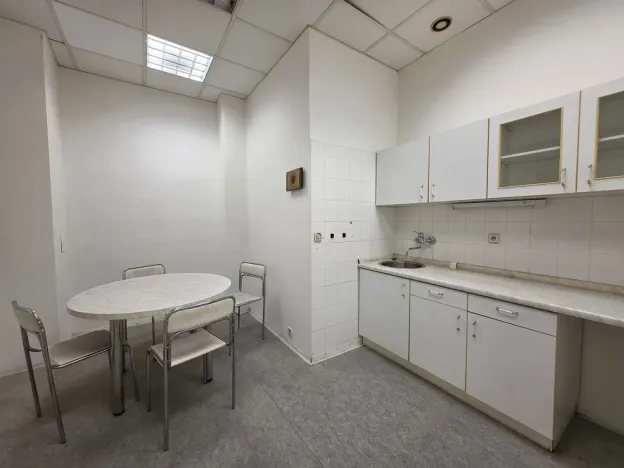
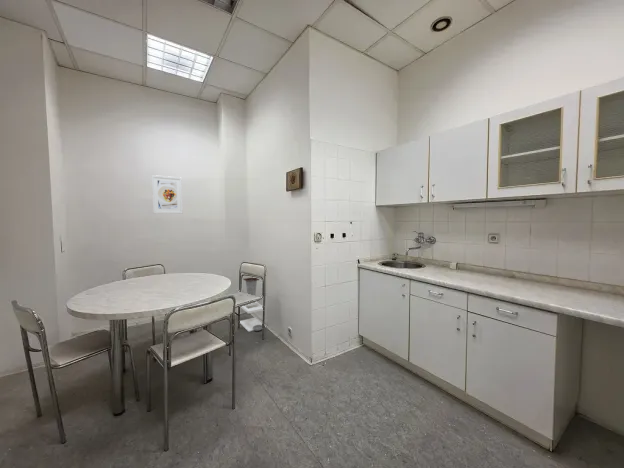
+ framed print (167, 195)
+ trash can (252, 303)
